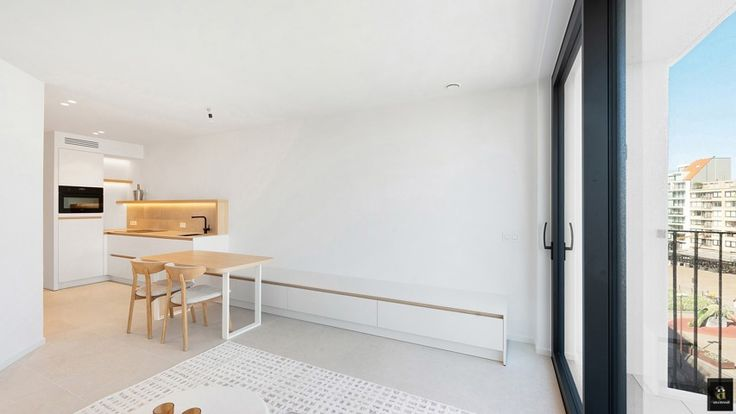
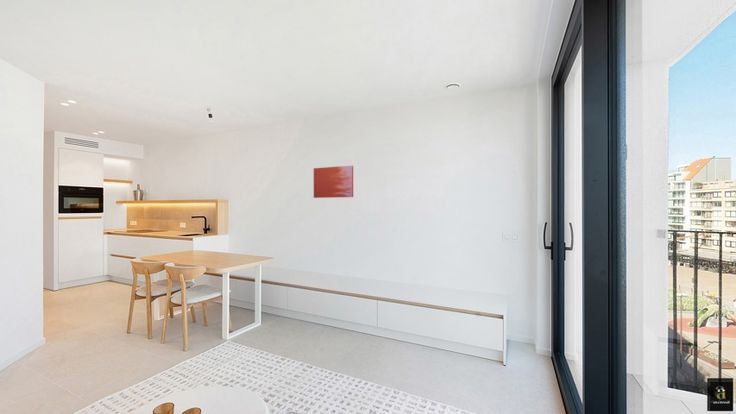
+ wall art (332, 182)
